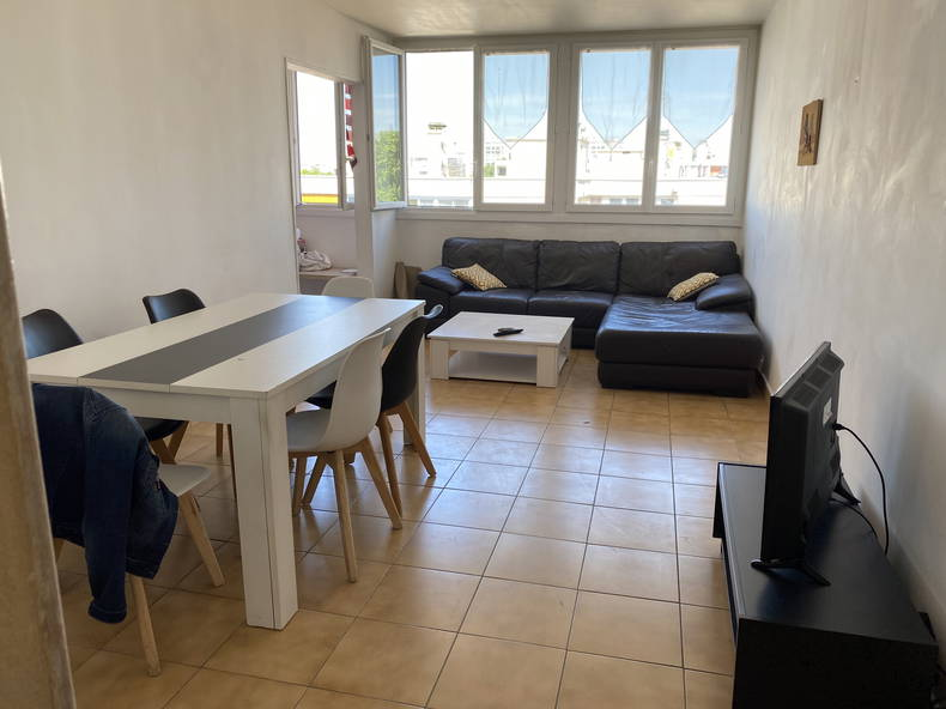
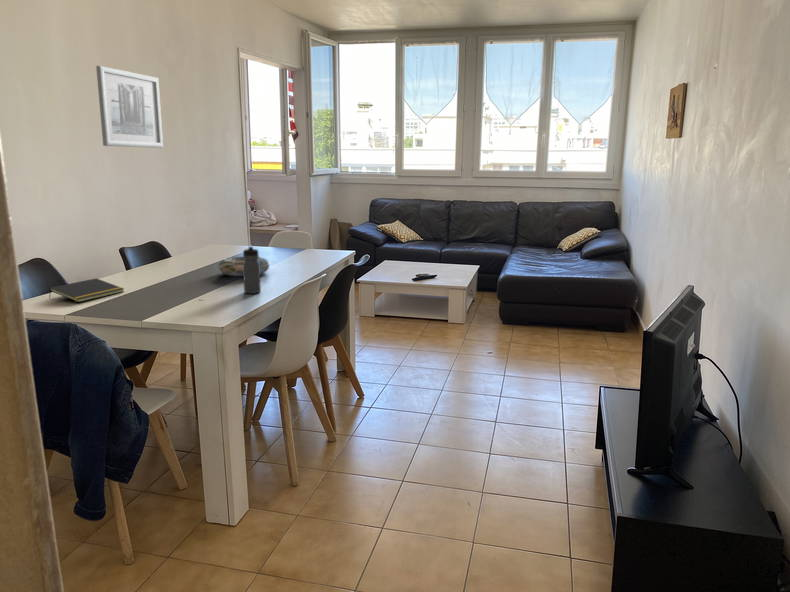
+ water bottle (251, 269)
+ wall art (132, 110)
+ notepad (87, 289)
+ decorative bowl (242, 266)
